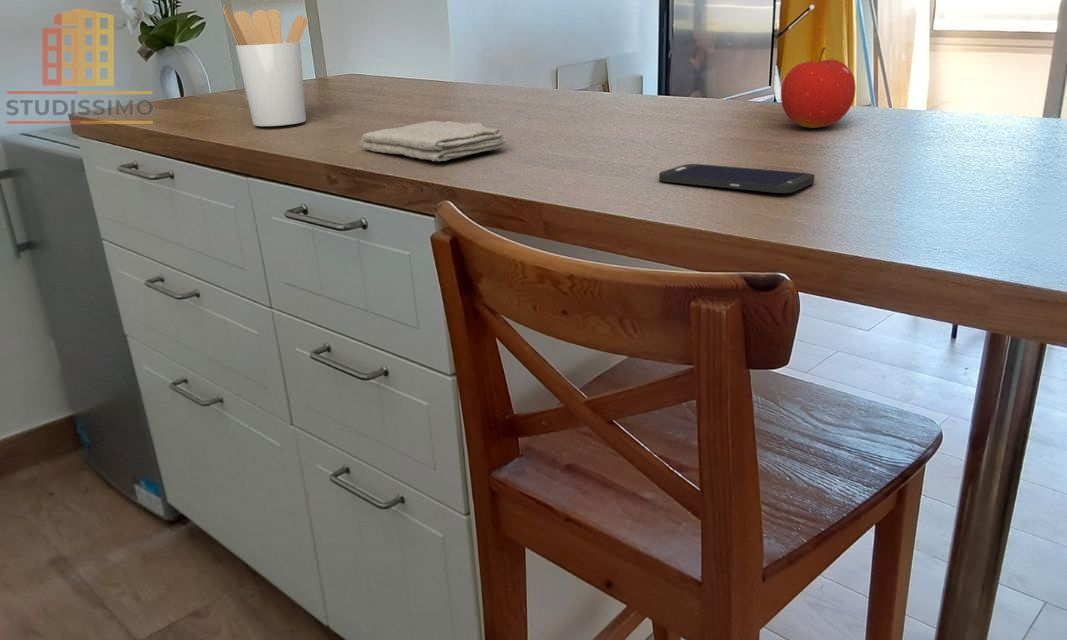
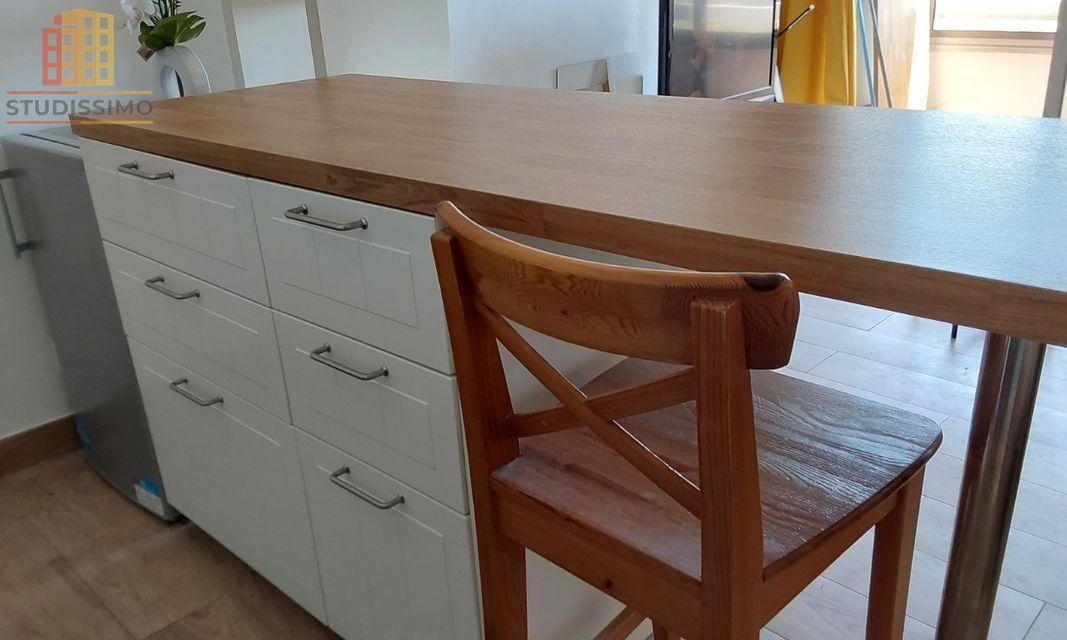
- utensil holder (268, 63)
- washcloth (432, 138)
- smartphone (734, 177)
- fruit (818, 87)
